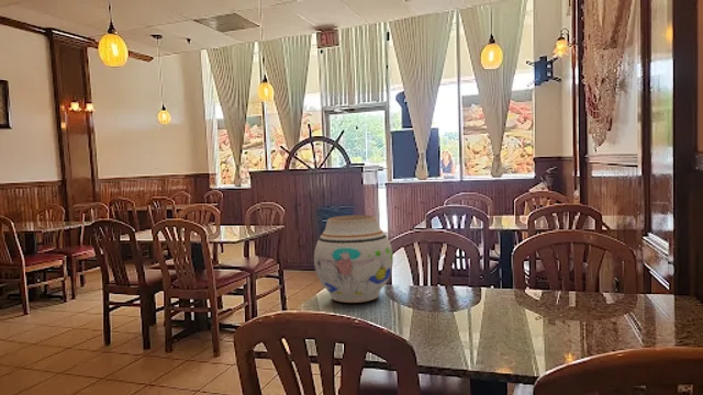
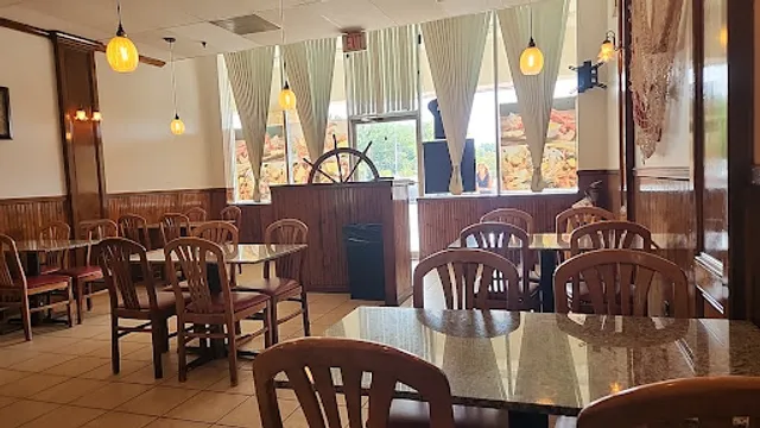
- vase (353, 257)
